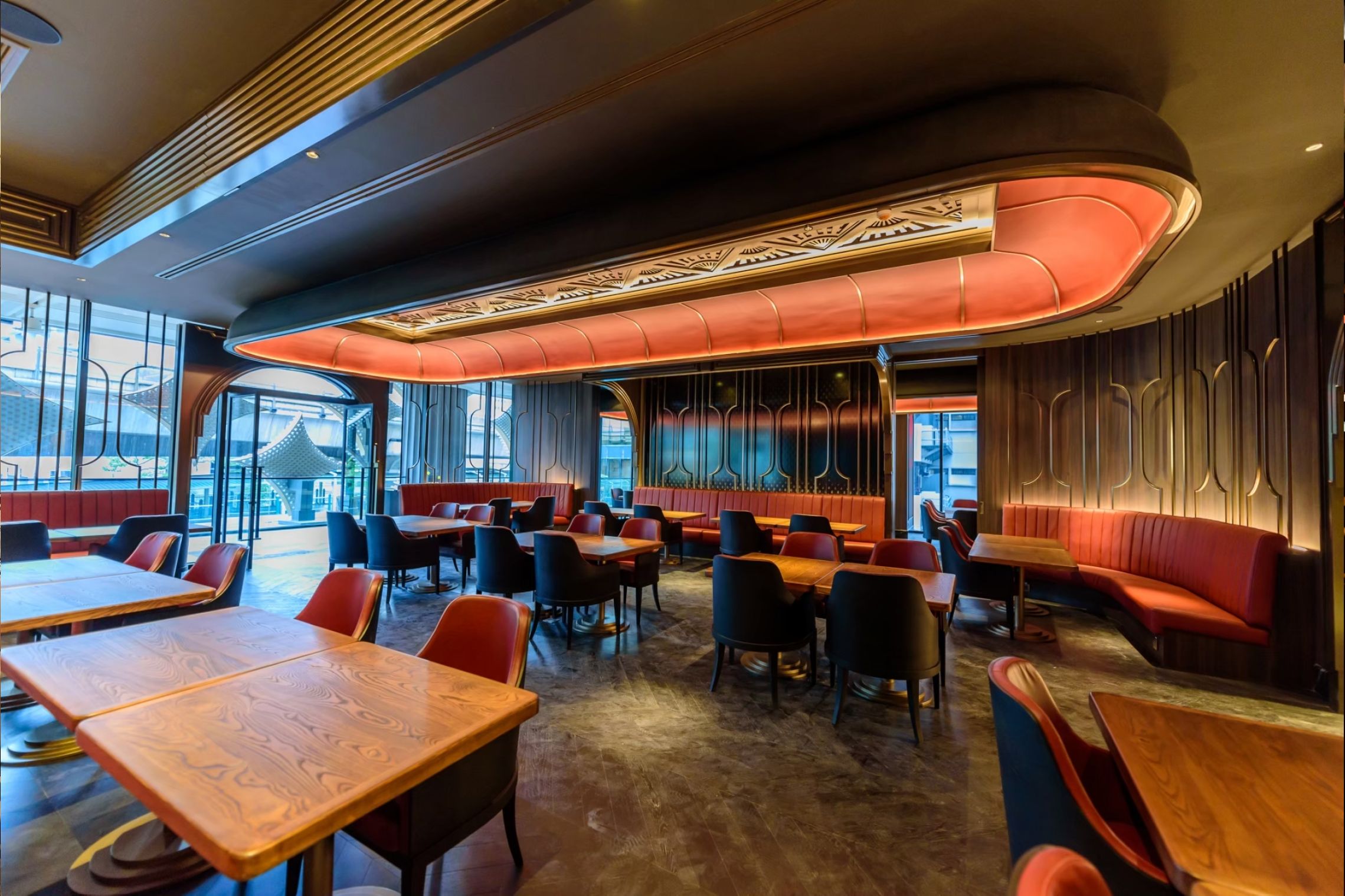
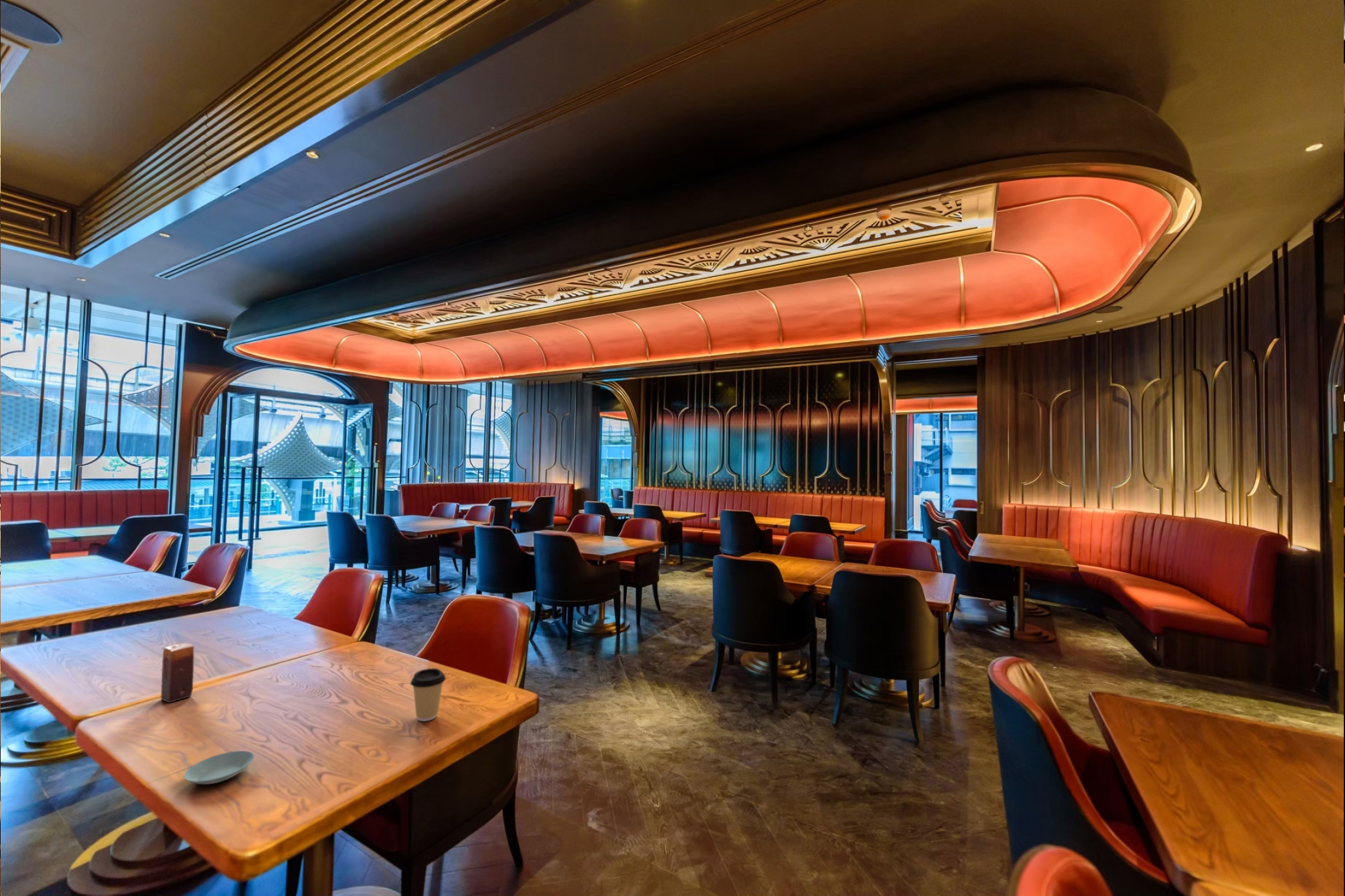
+ coffee cup (427, 695)
+ candle (178, 671)
+ saucer (220, 770)
